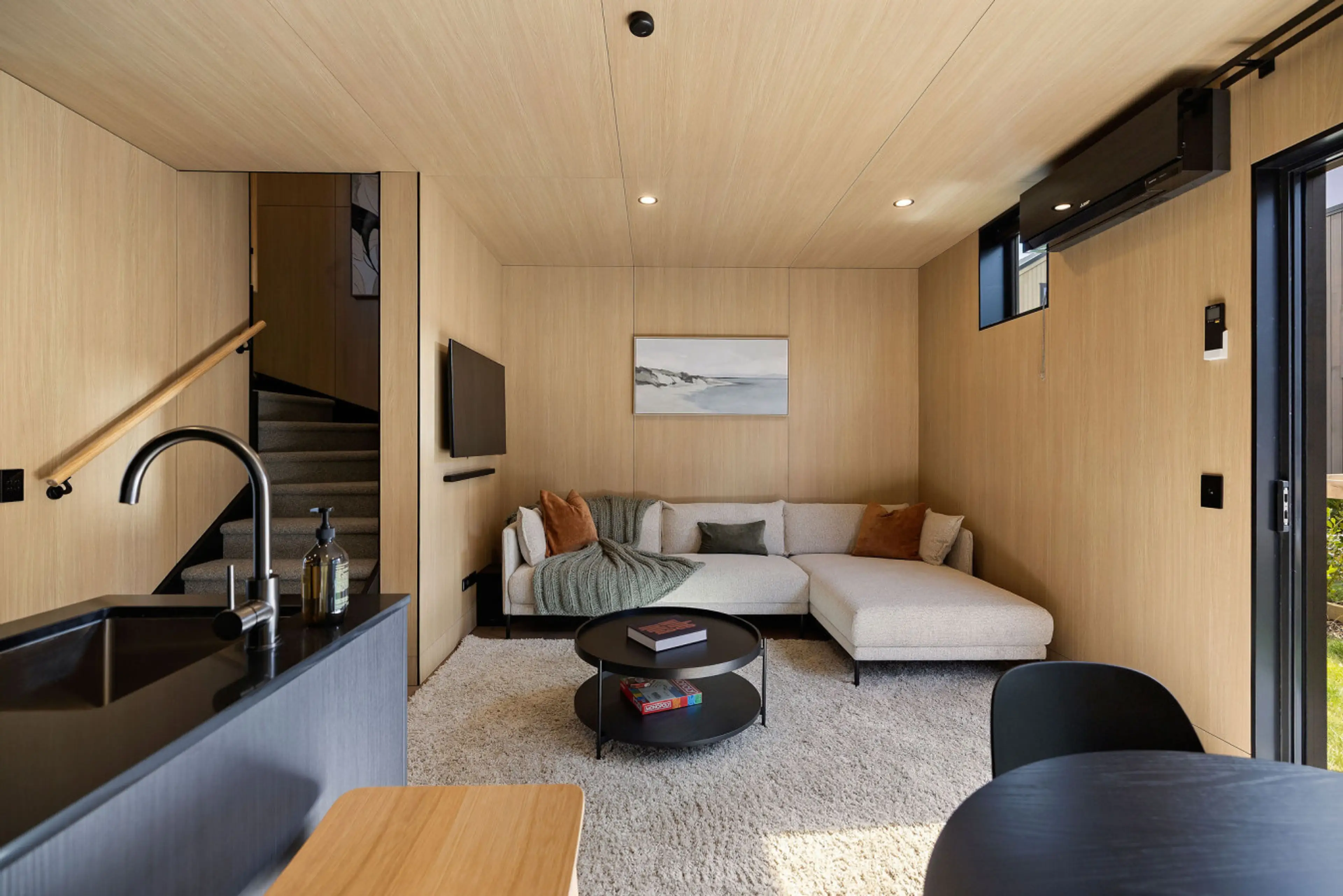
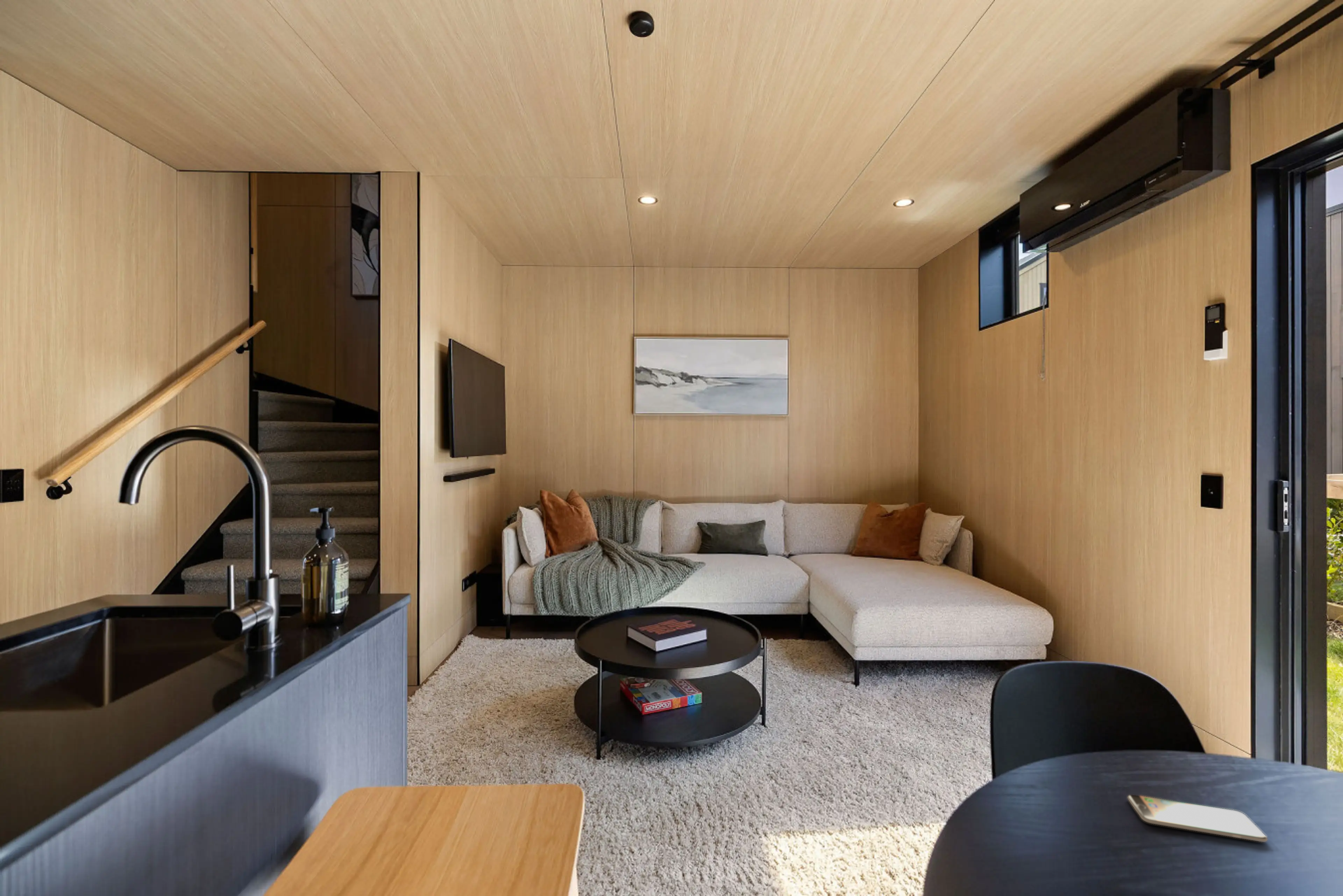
+ smartphone (1193, 817)
